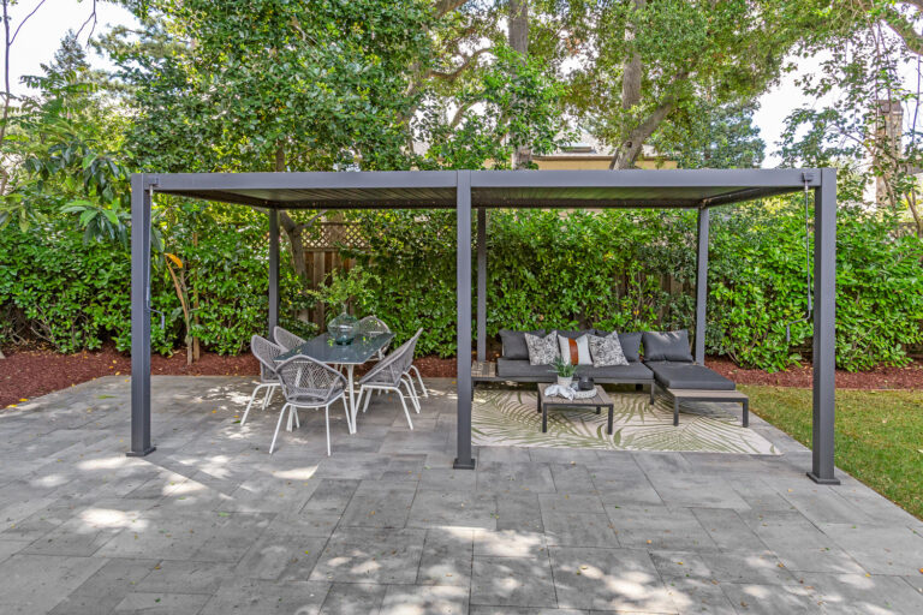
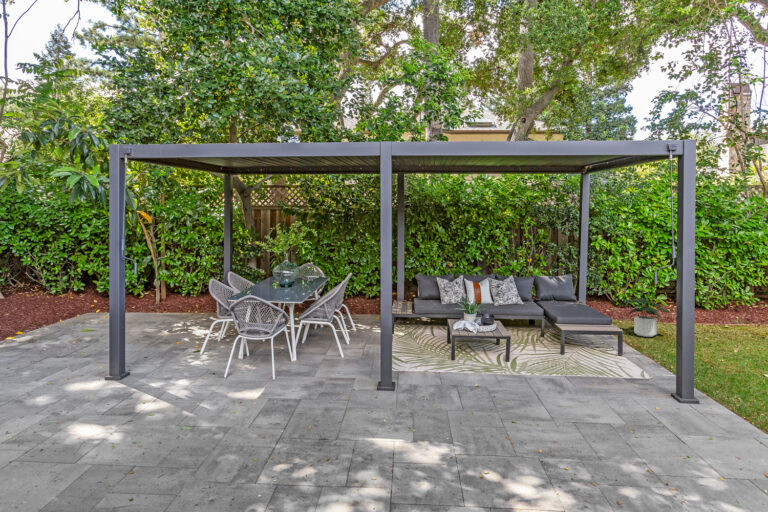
+ potted plant (645, 316)
